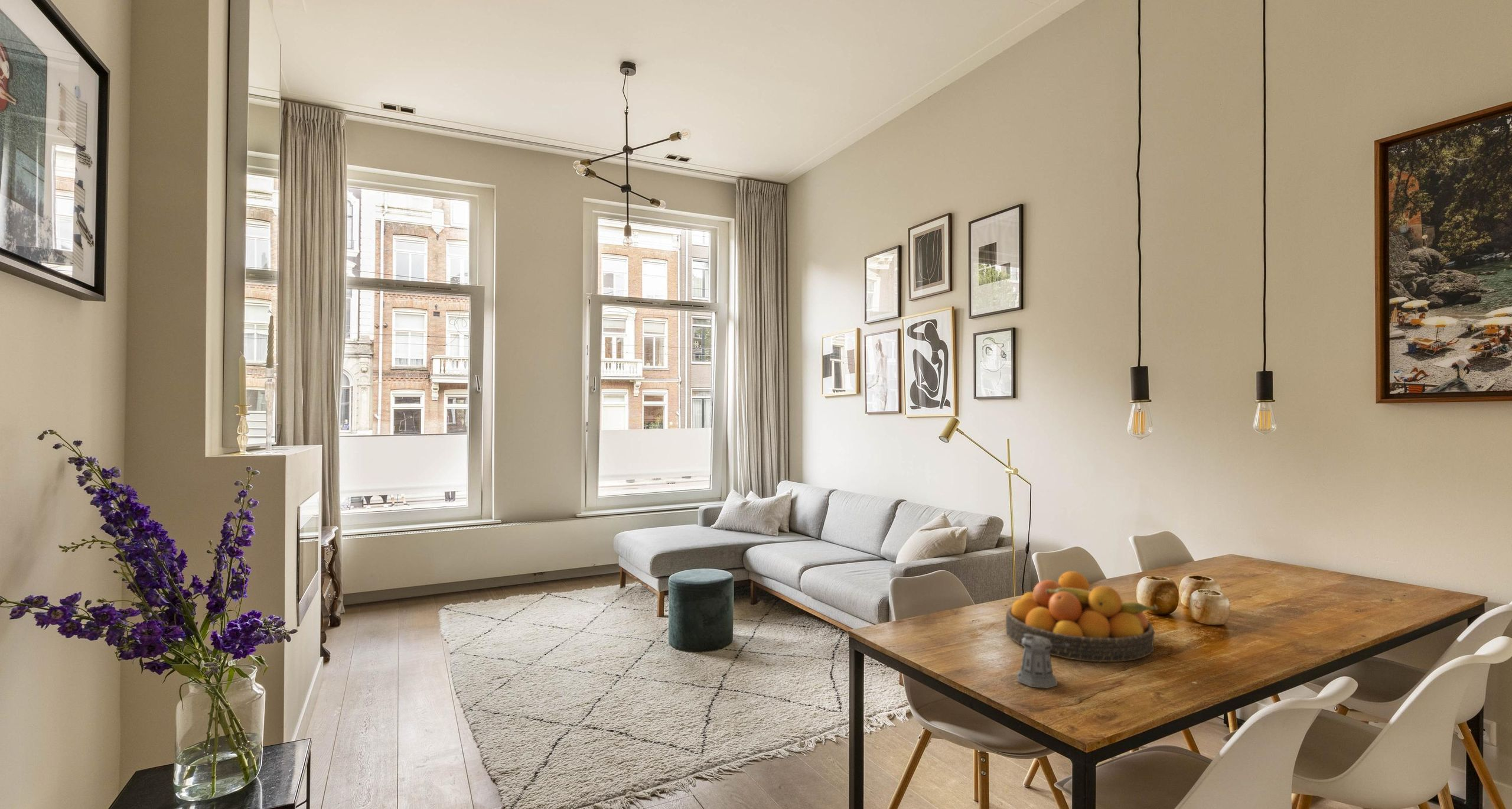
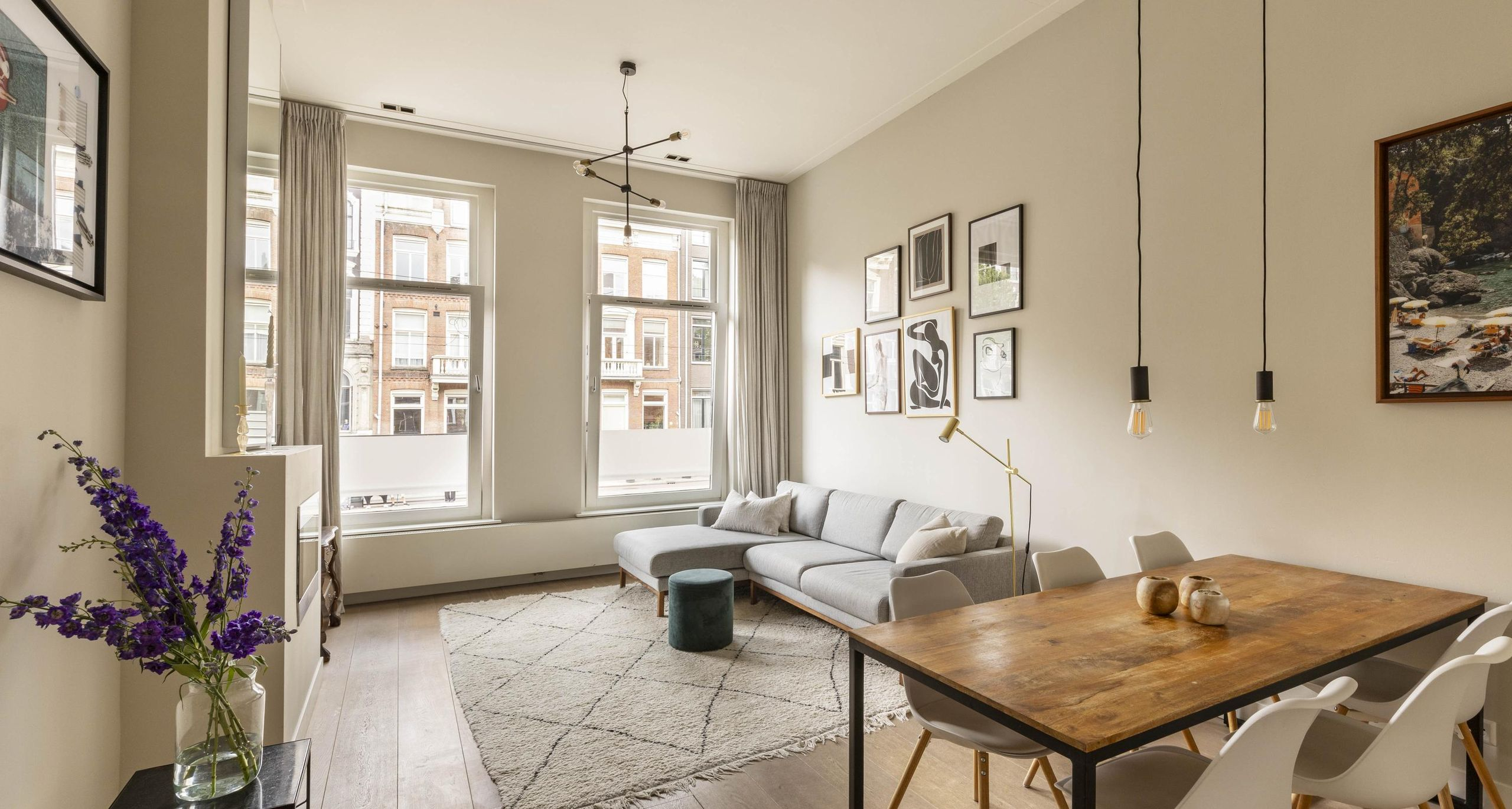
- fruit bowl (1077, 609)
- pepper shaker (1041, 658)
